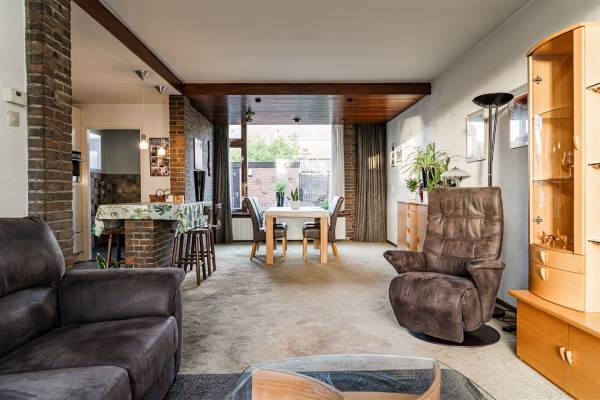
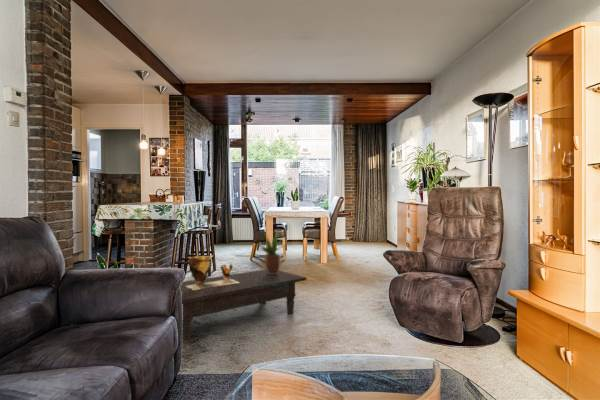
+ clay pot (209, 268)
+ potted plant (269, 251)
+ coffee table (230, 300)
